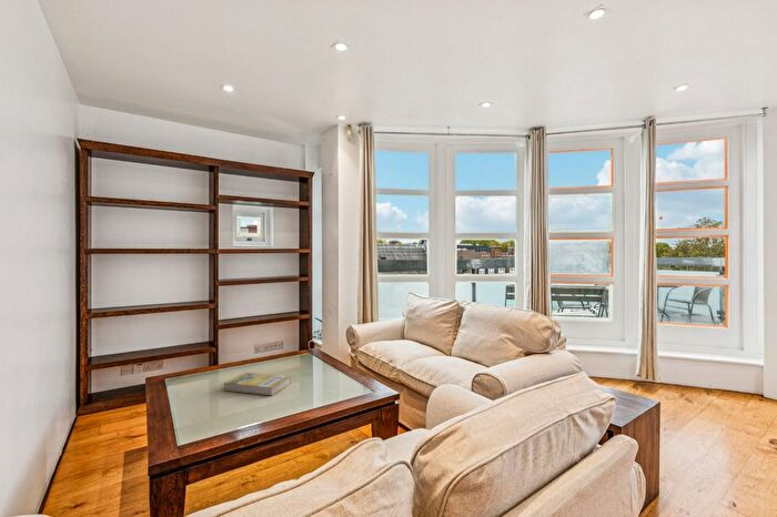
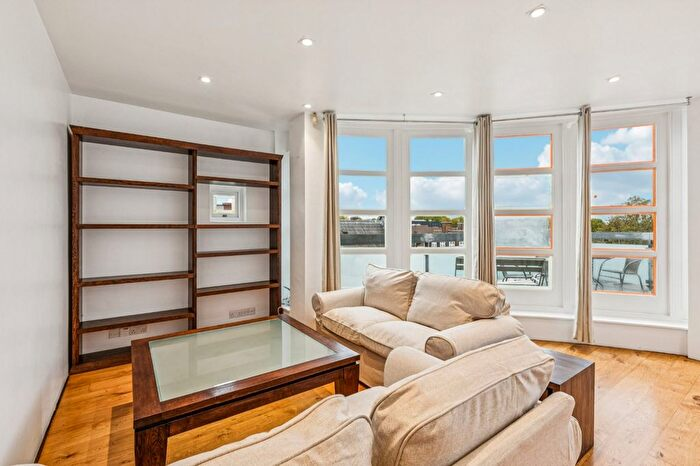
- book (258, 383)
